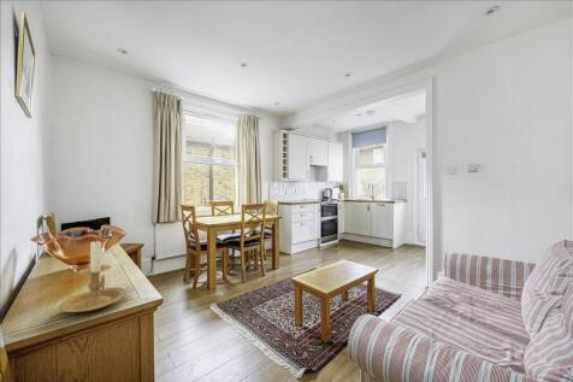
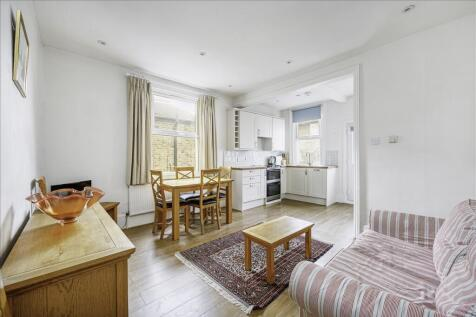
- candle holder (95, 271)
